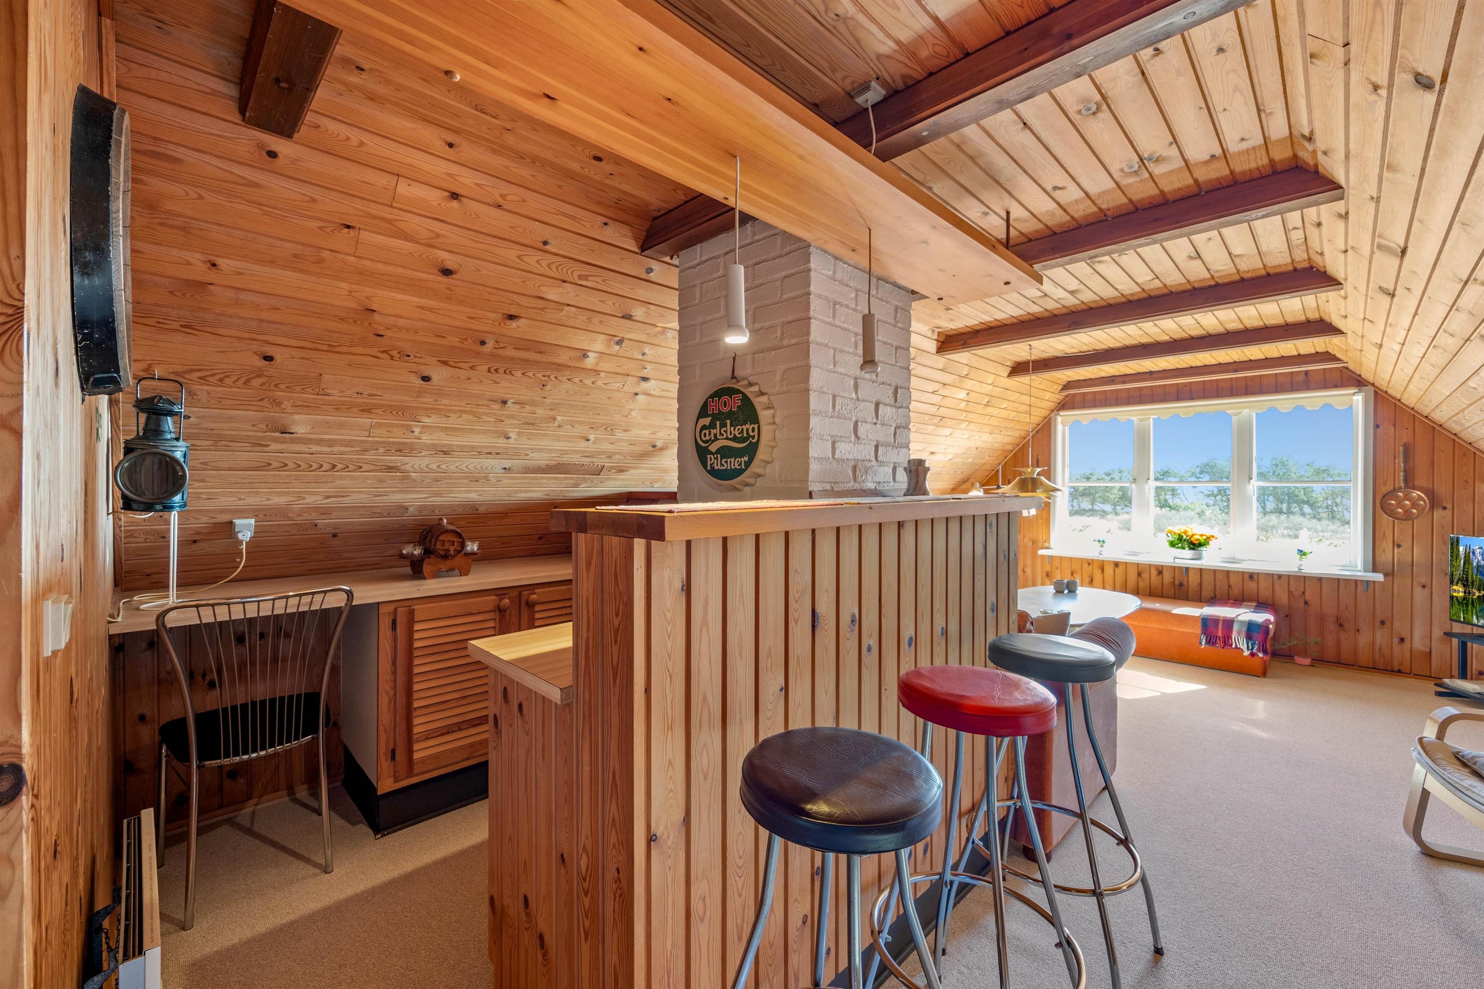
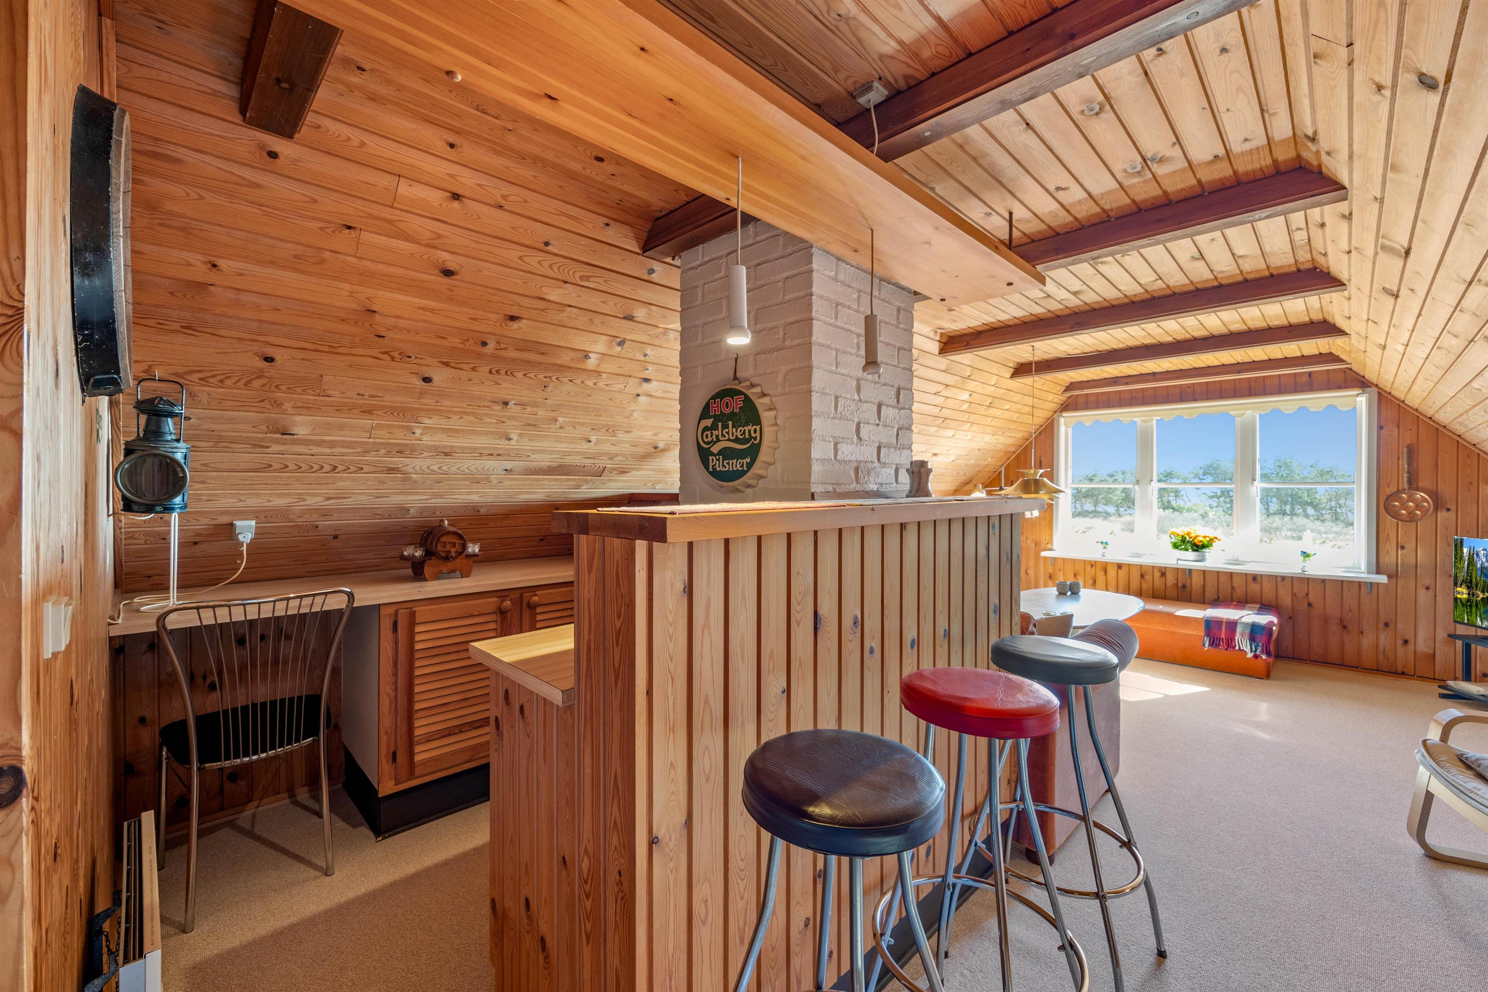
- potted plant (1298, 645)
